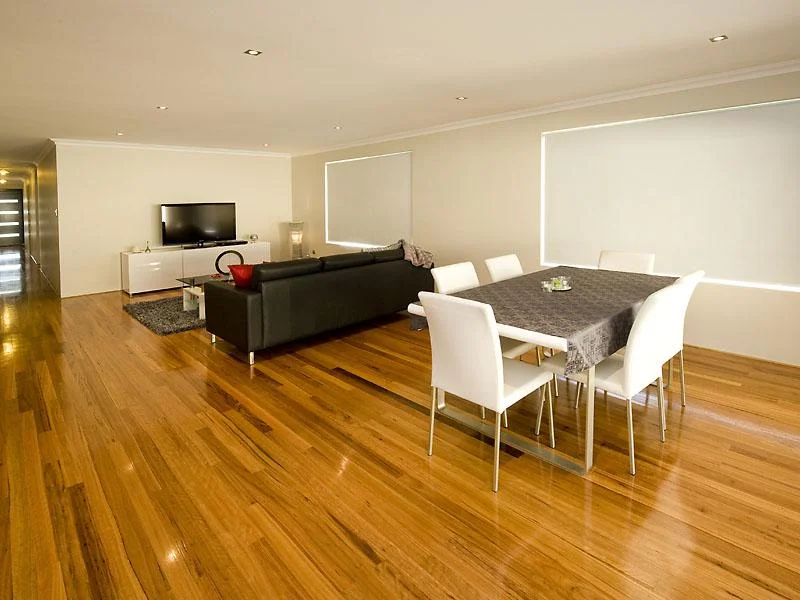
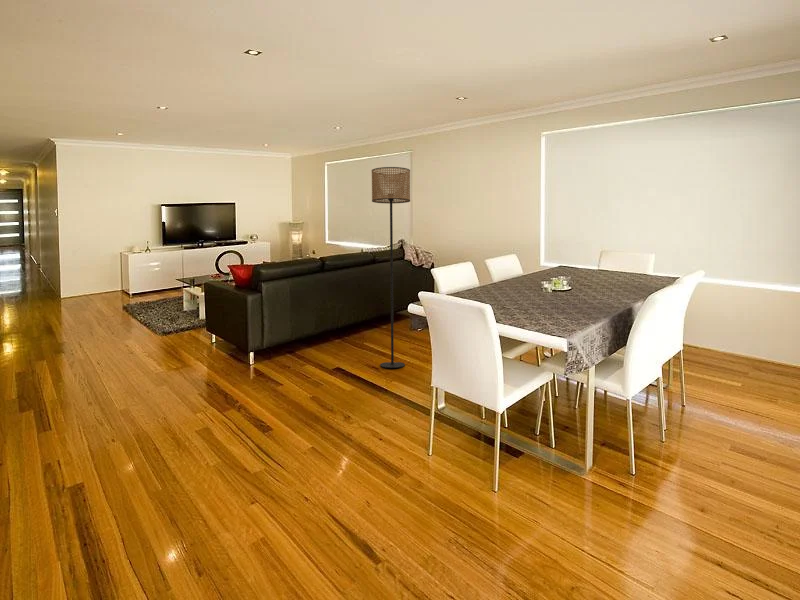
+ floor lamp (391, 269)
